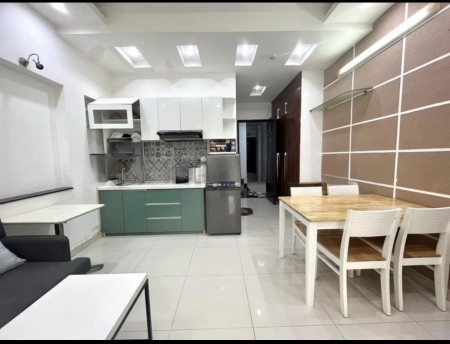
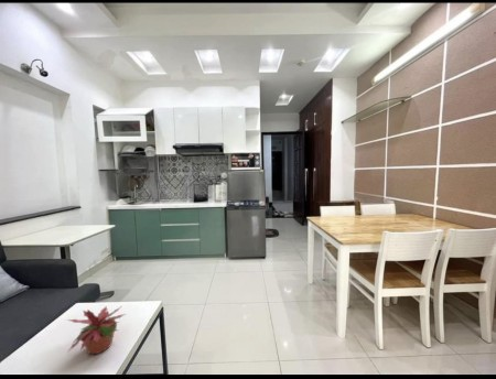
+ potted plant (97, 324)
